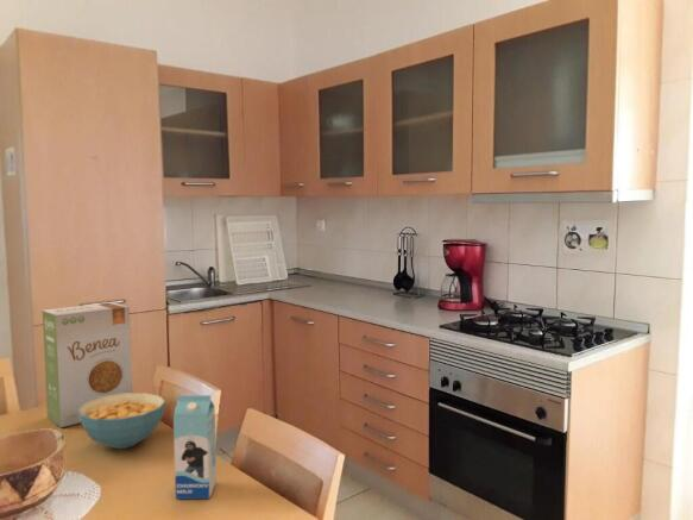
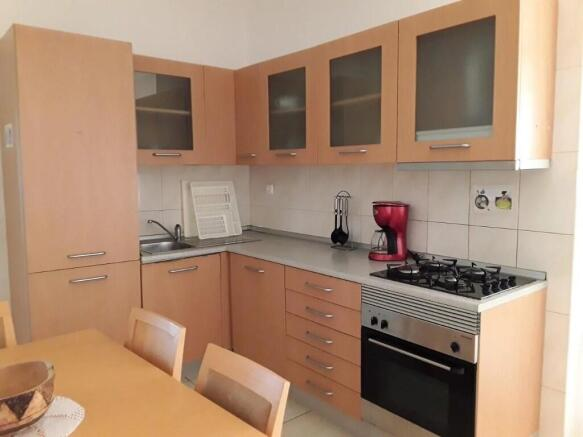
- food box (88, 361)
- cereal bowl (122, 424)
- milk carton (195, 443)
